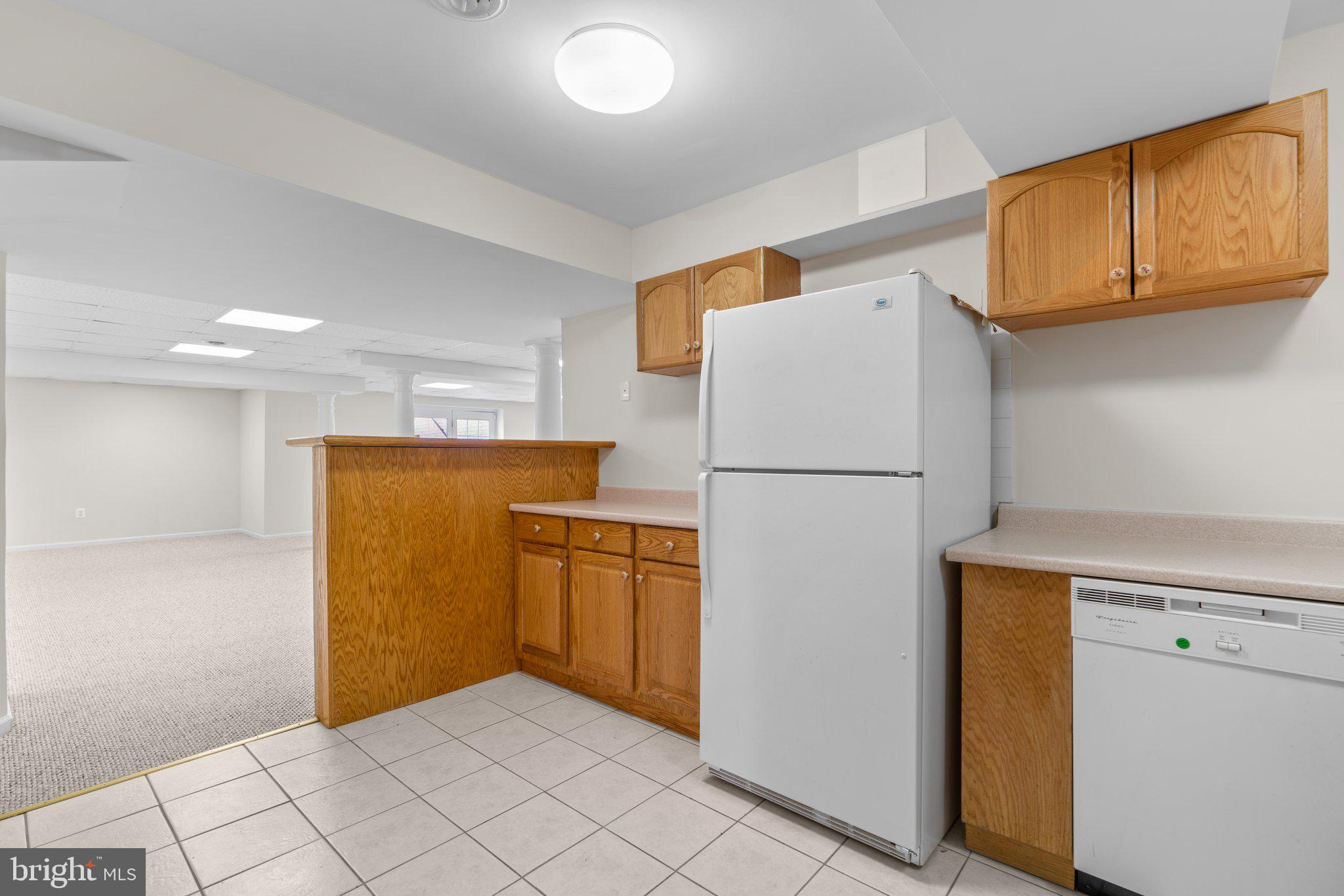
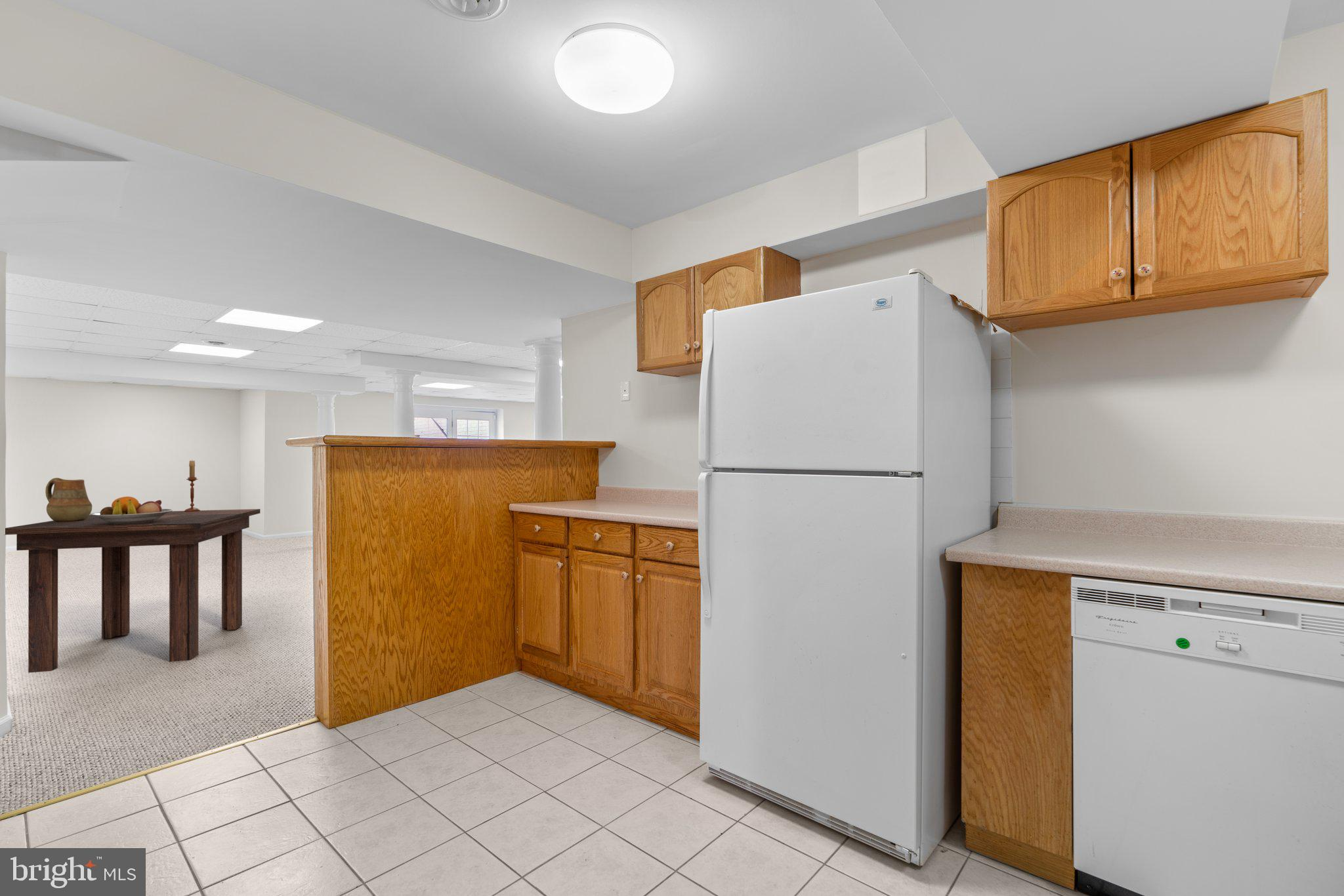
+ pitcher (66, 499)
+ candlestick (192, 485)
+ fruit bowl (133, 508)
+ dining table (129, 582)
